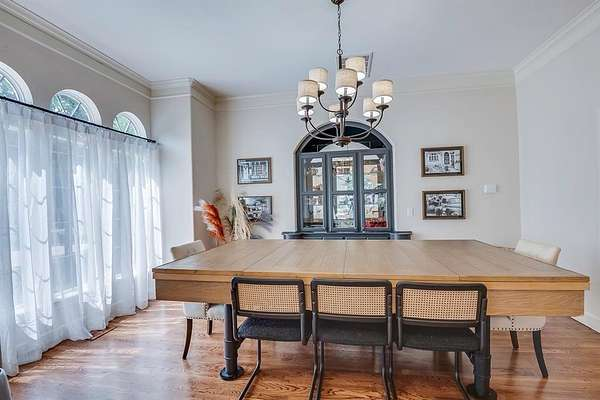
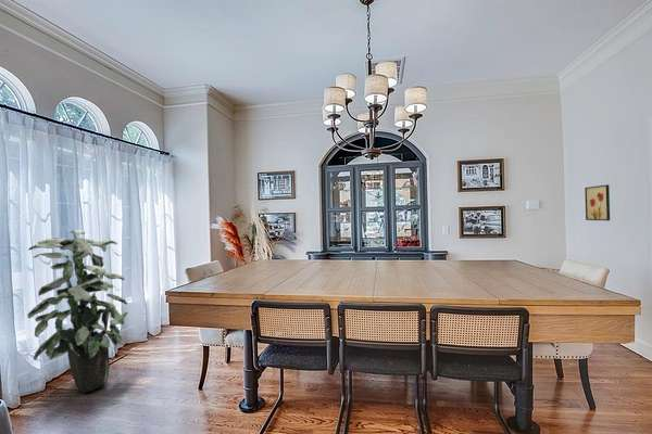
+ indoor plant (80, 309)
+ wall art (598, 203)
